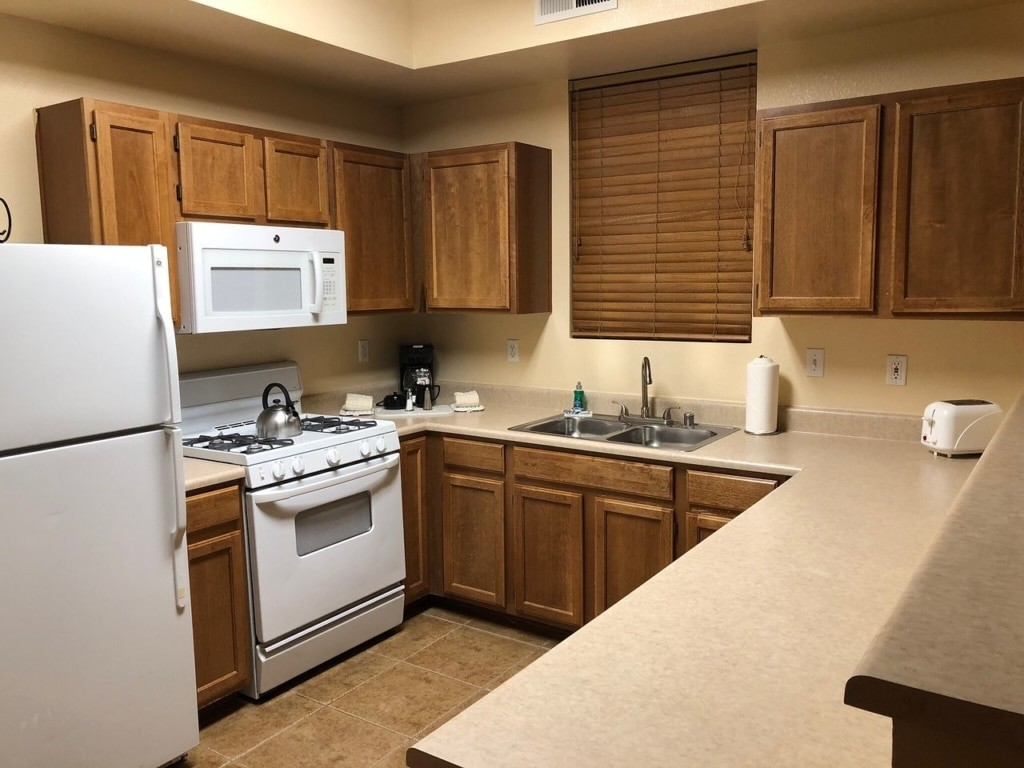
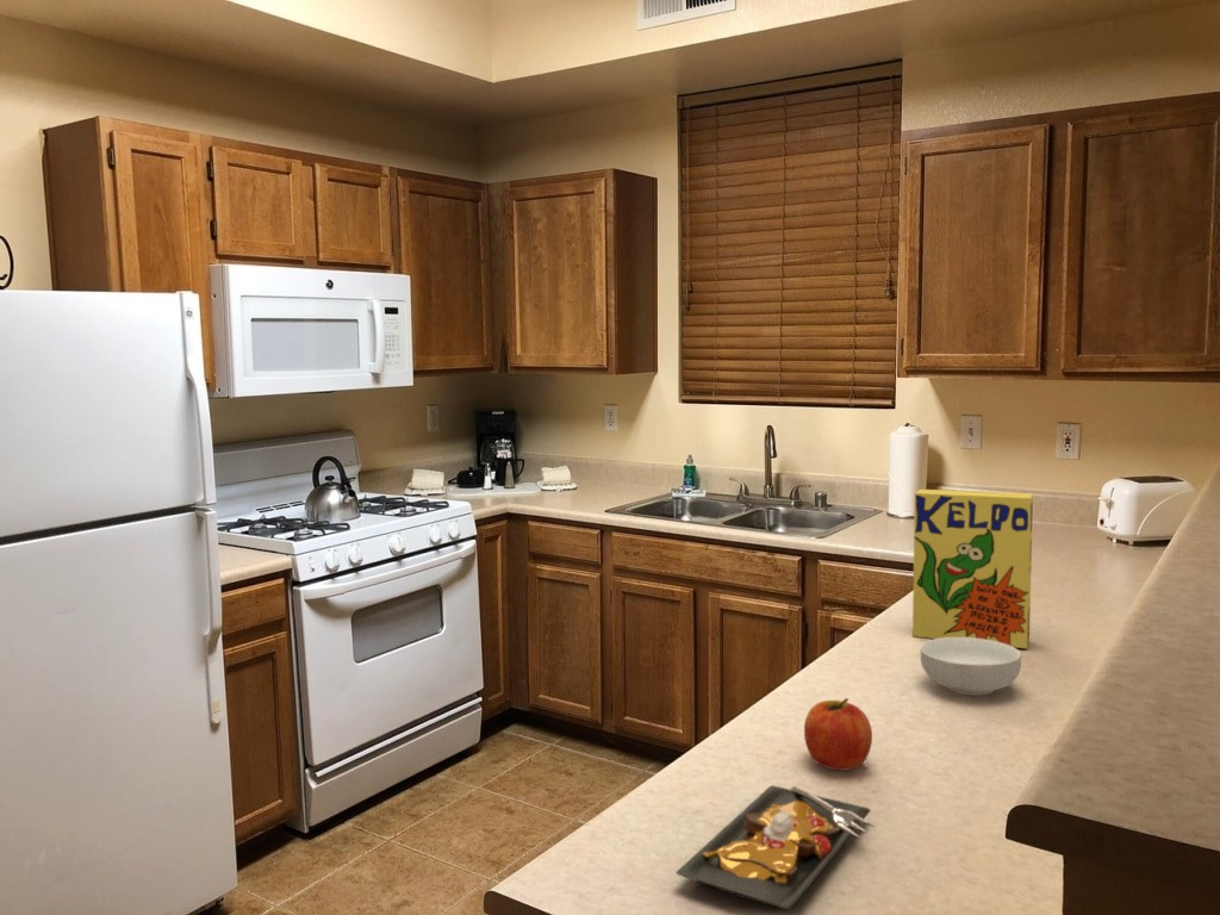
+ cereal bowl (969, 668)
+ fruit (836, 730)
+ plate (791, 832)
+ cereal box (971, 566)
